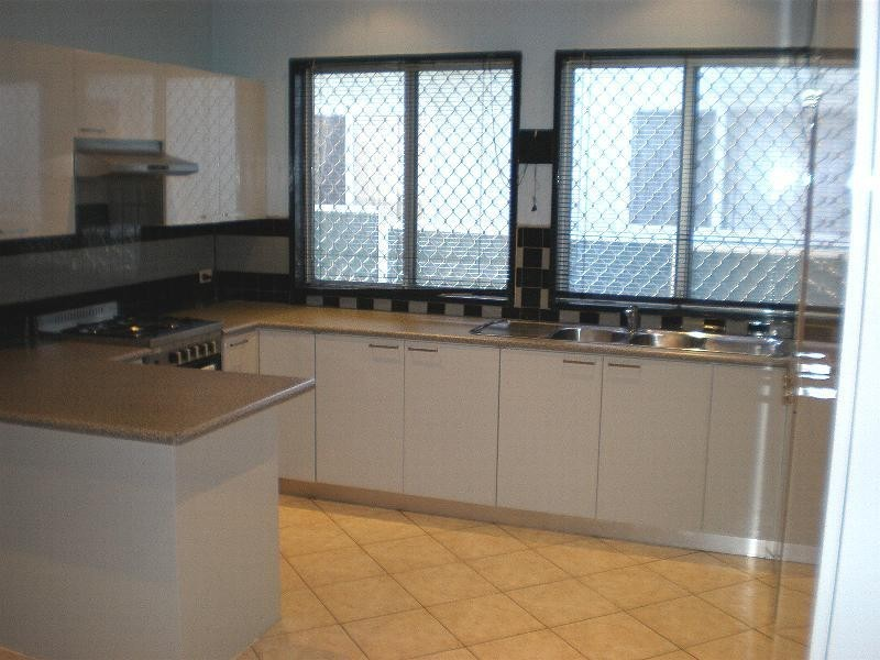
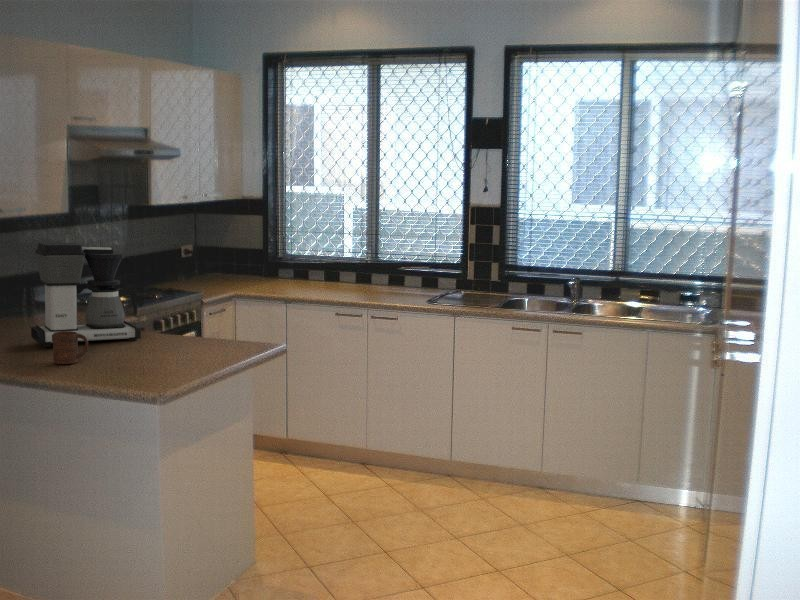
+ cup (69, 347)
+ coffee maker (89, 289)
